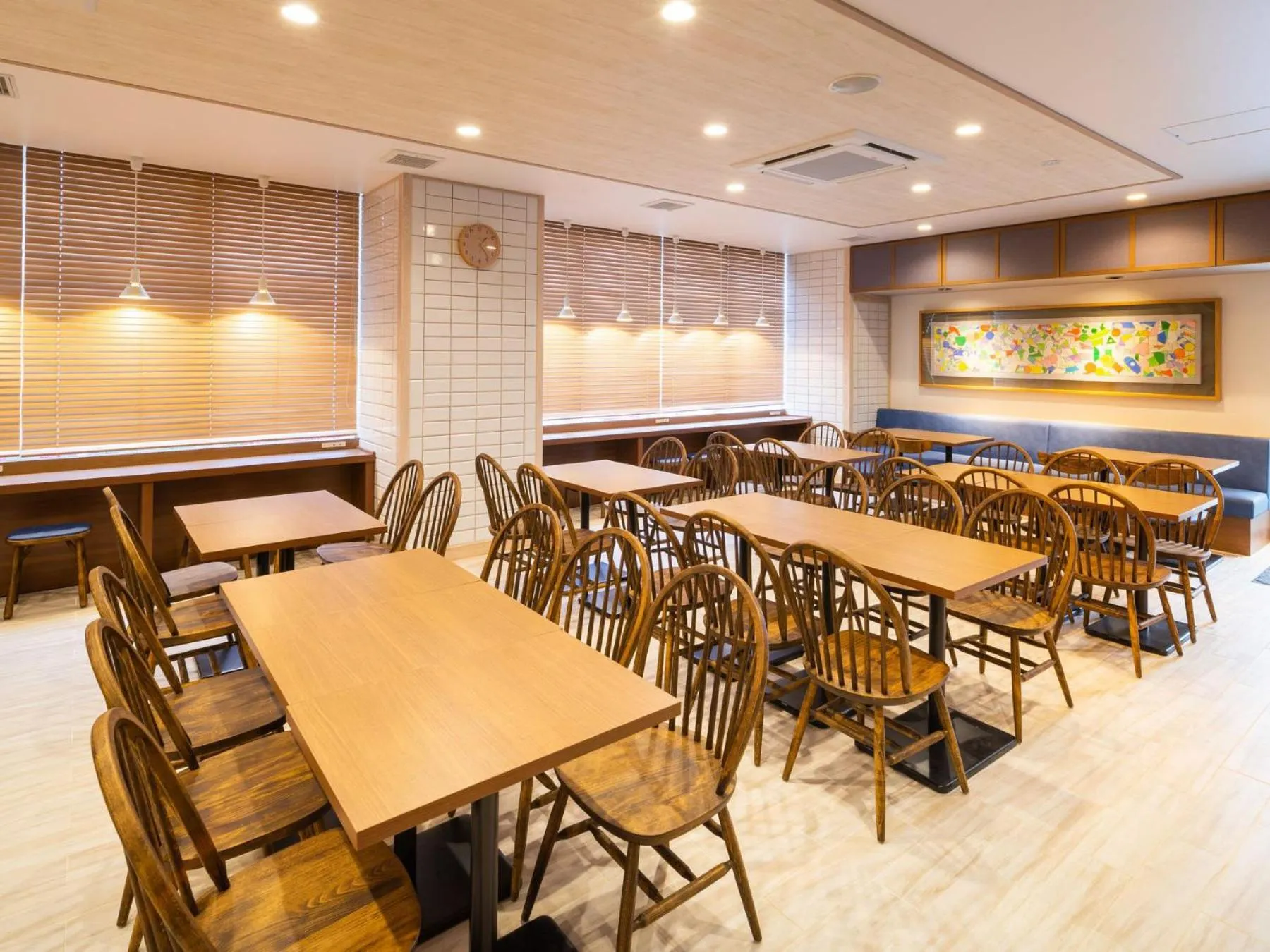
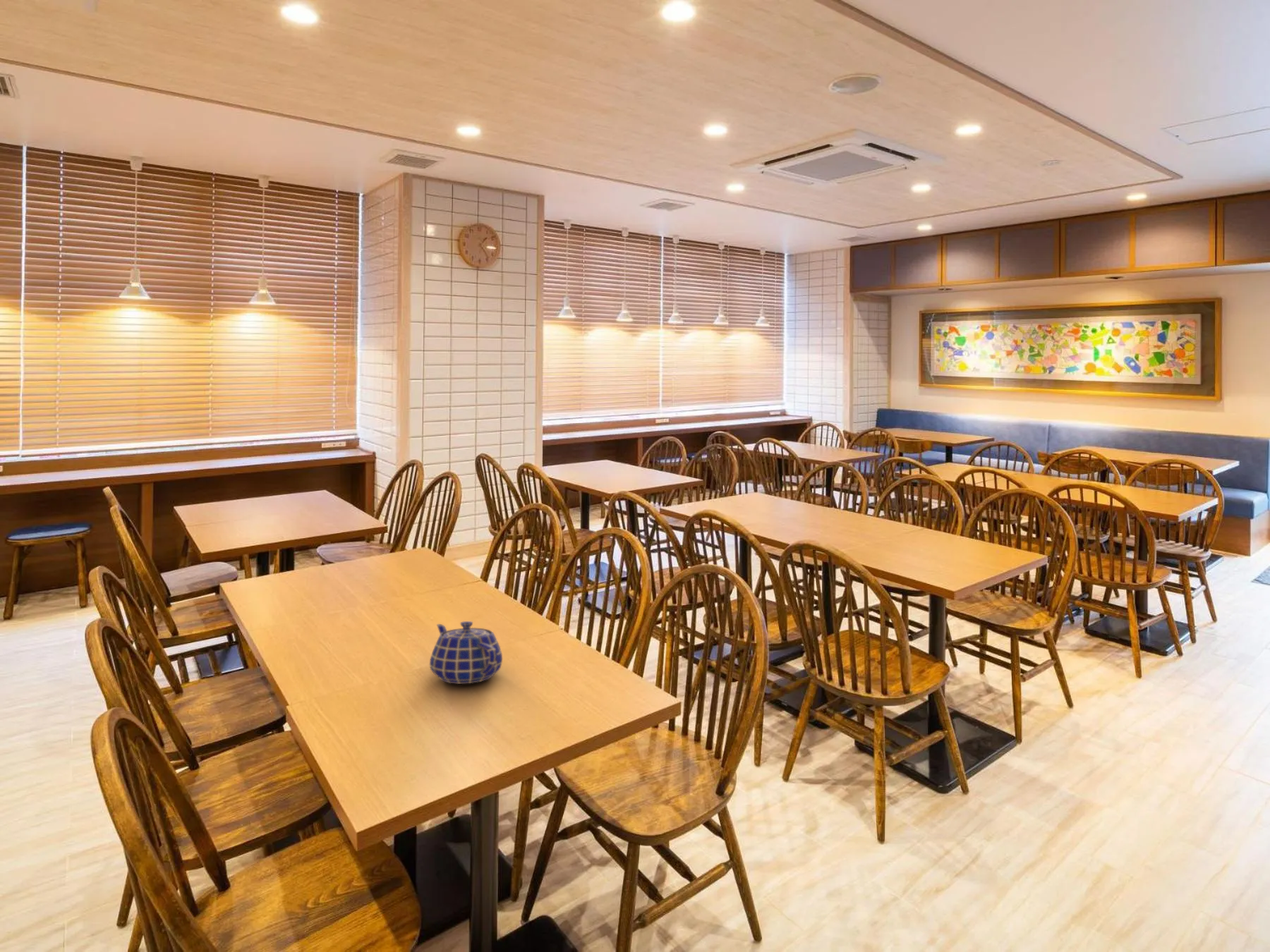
+ teapot (464, 649)
